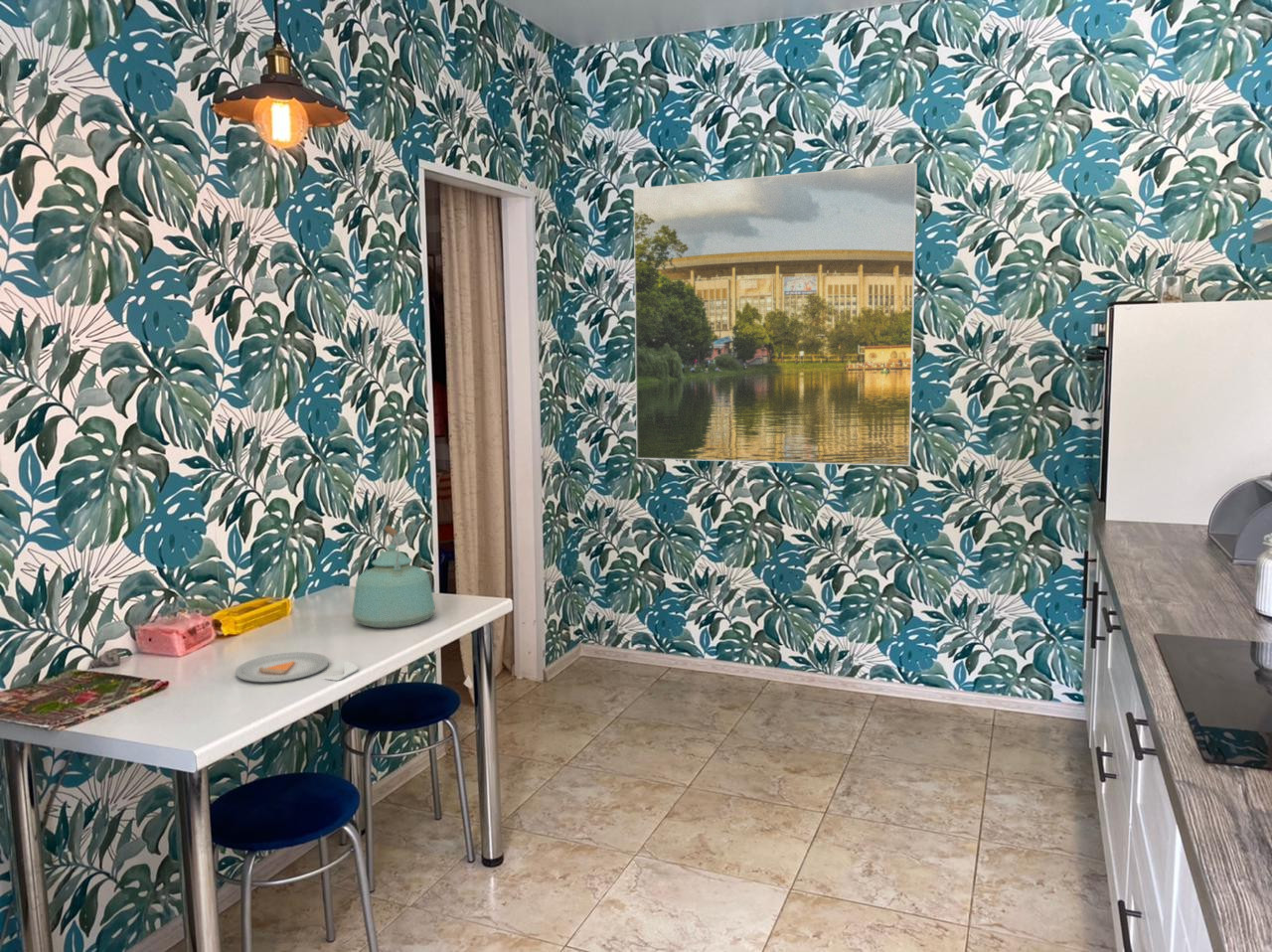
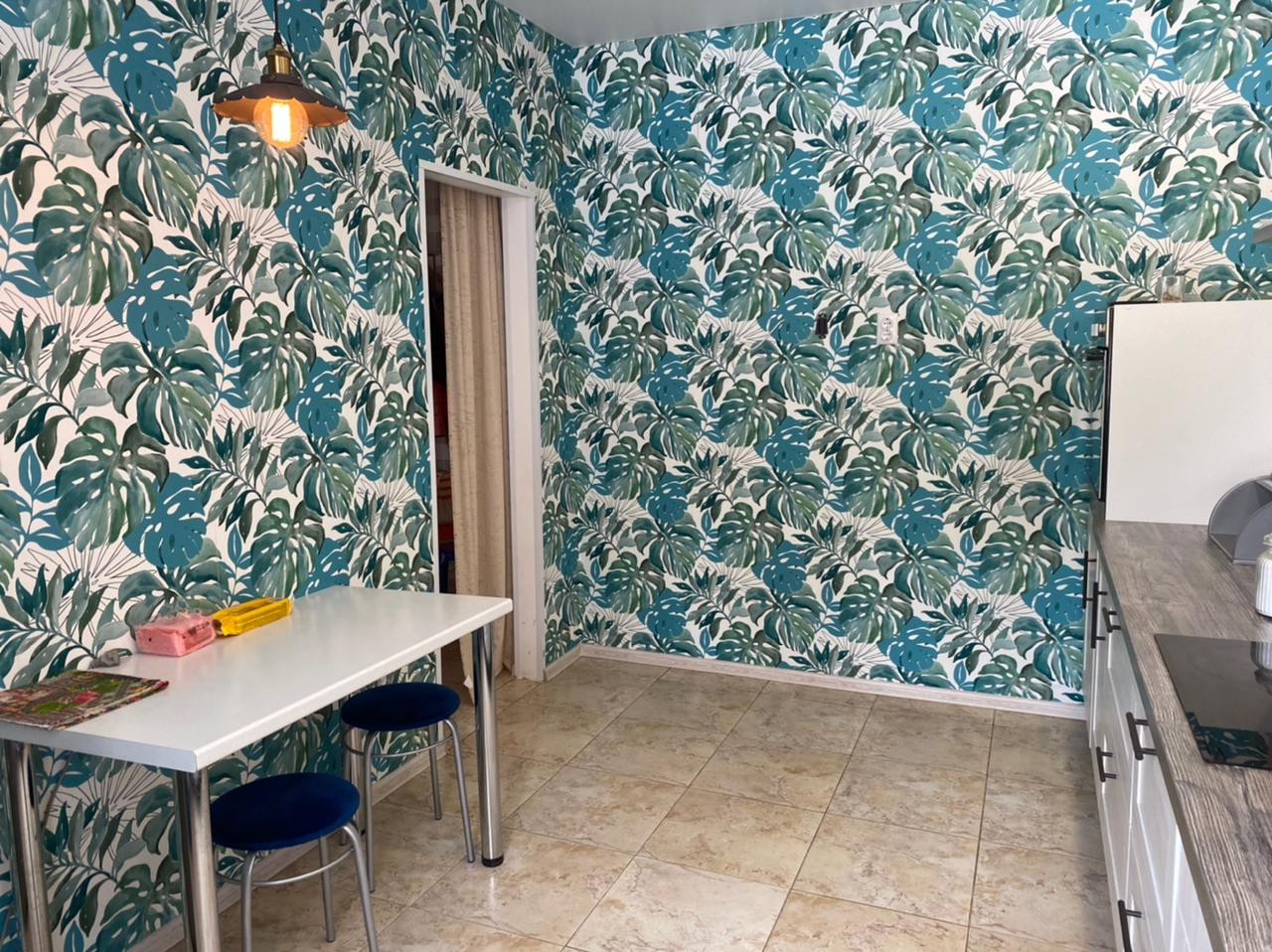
- kettle (391, 571)
- dinner plate (297, 667)
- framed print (766, 321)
